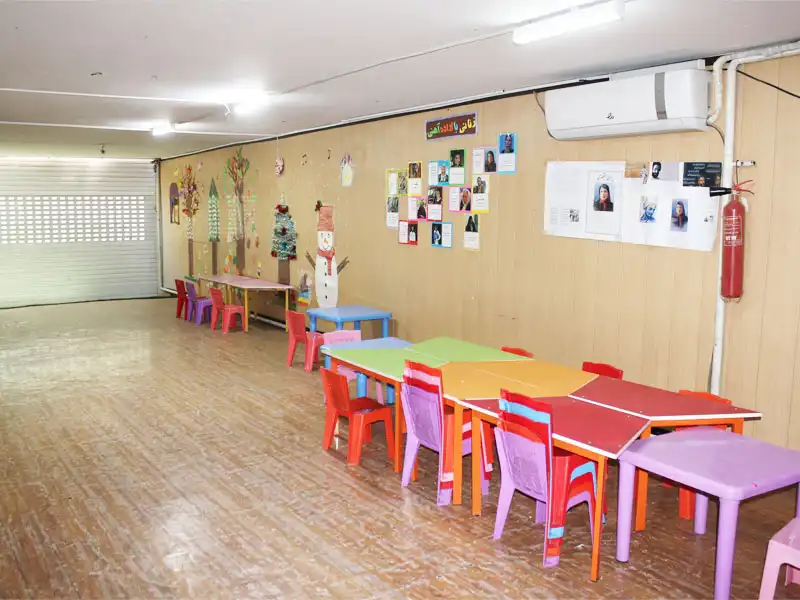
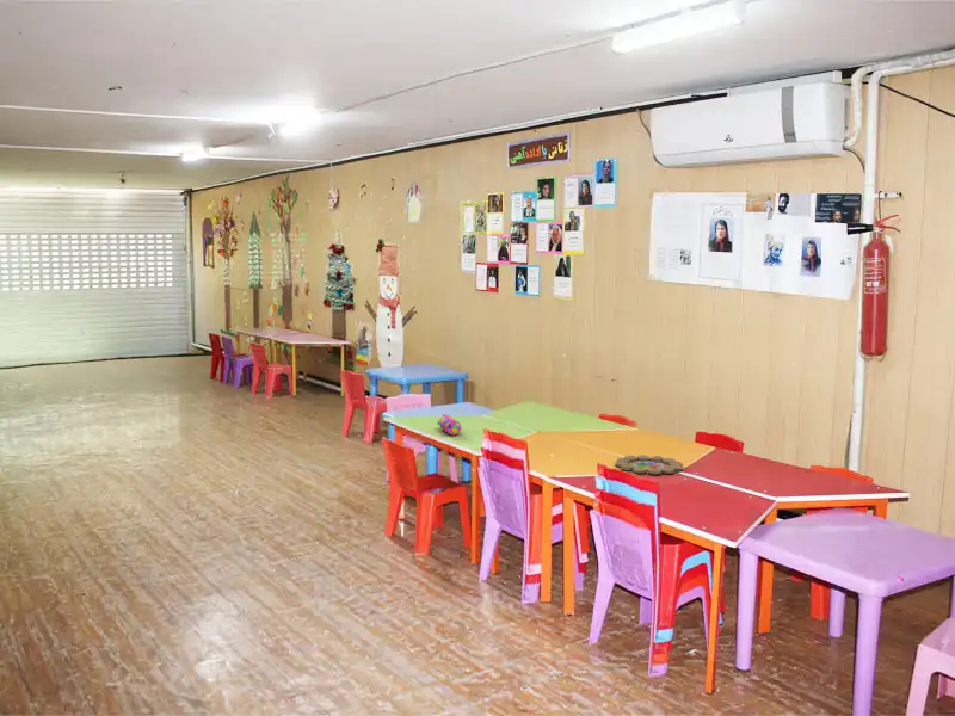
+ memory game (648, 463)
+ pencil case (449, 425)
